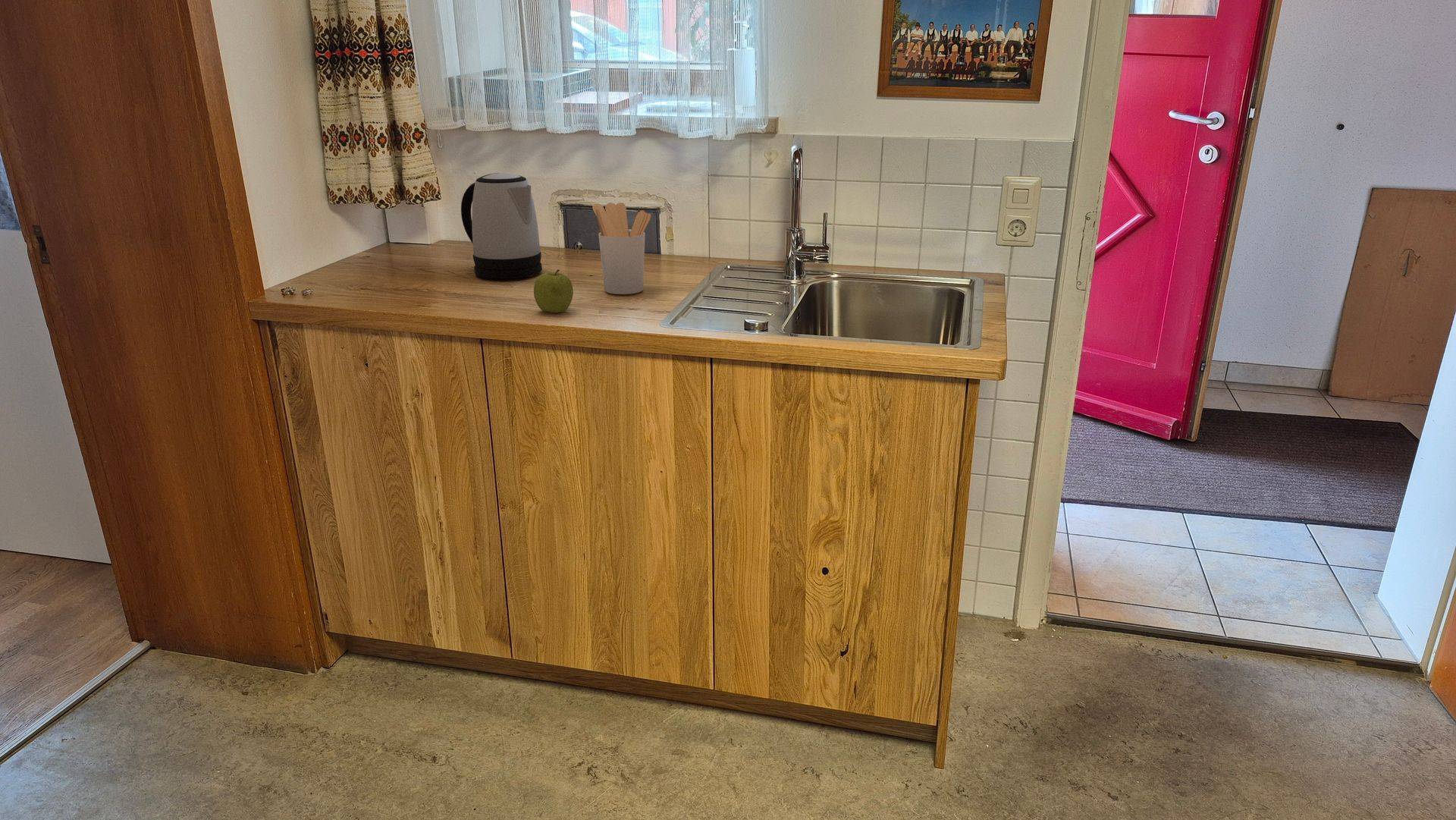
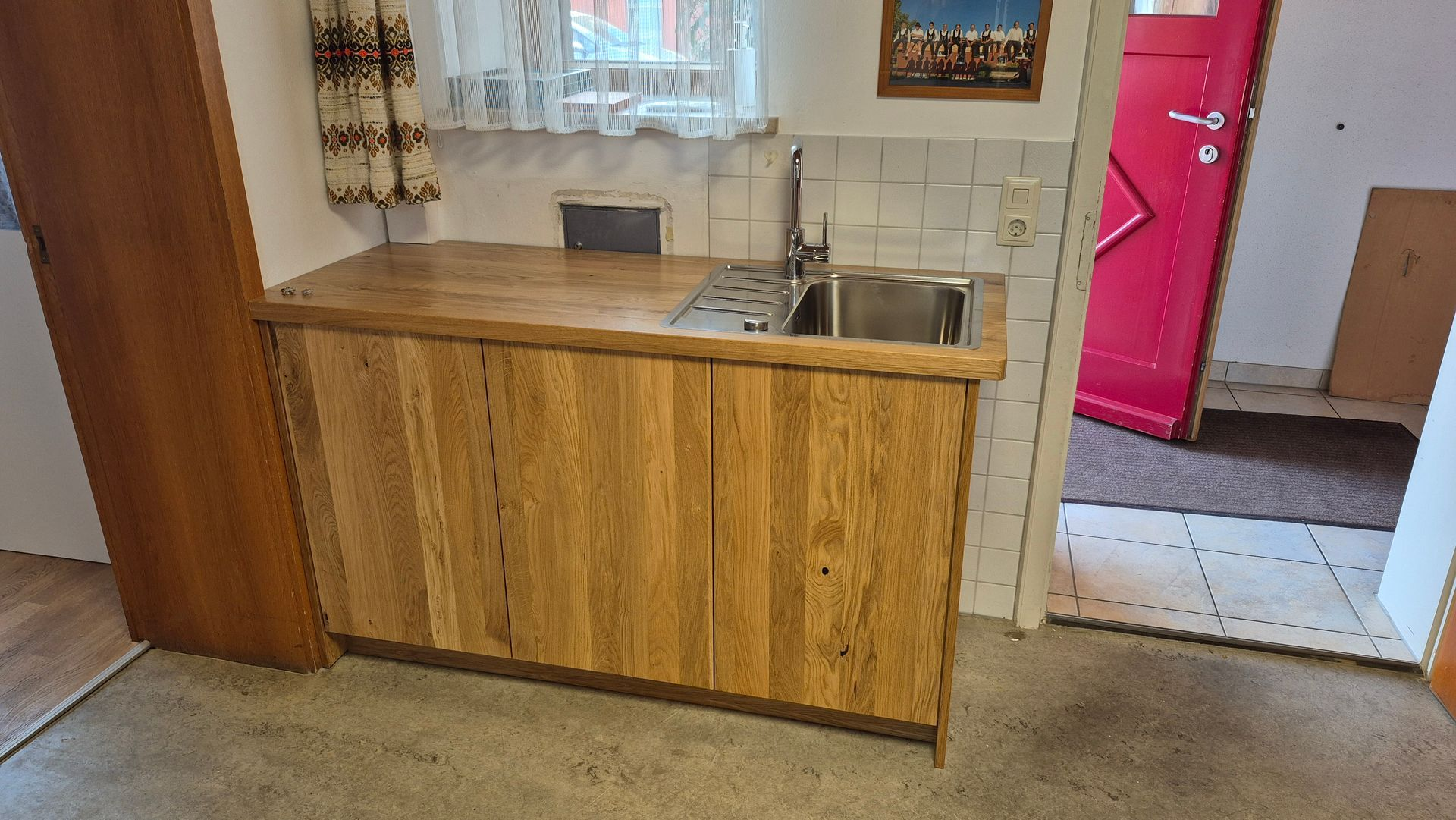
- utensil holder (618, 246)
- fruit (553, 291)
- kettle (497, 223)
